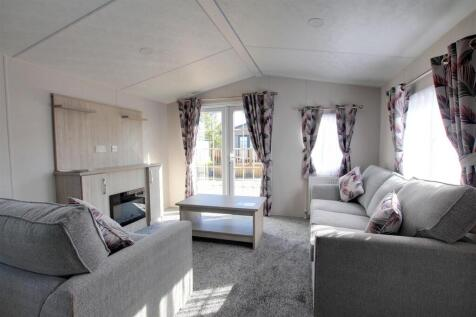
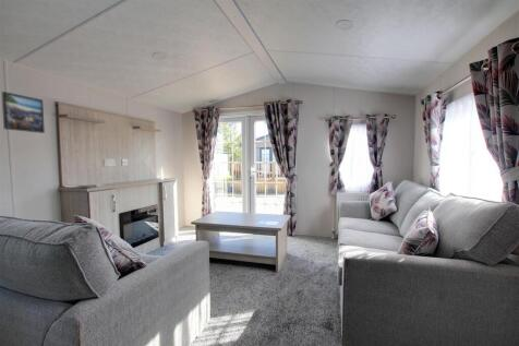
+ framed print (24, 114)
